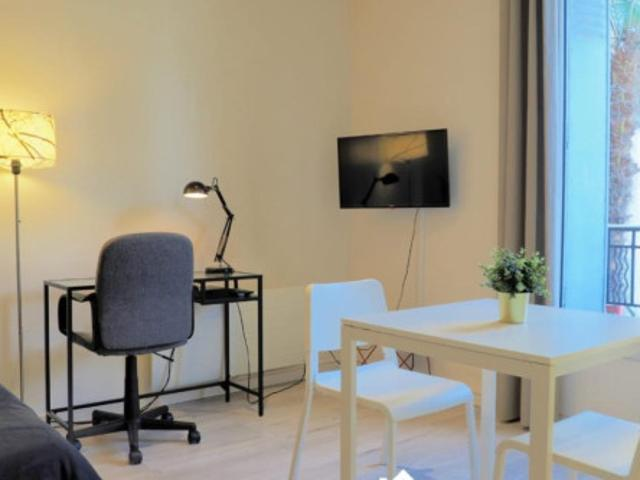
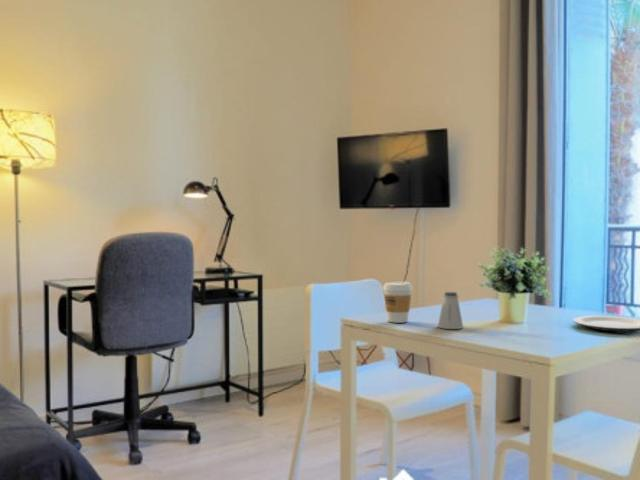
+ coffee cup (397, 301)
+ saltshaker (450, 309)
+ plate (611, 324)
